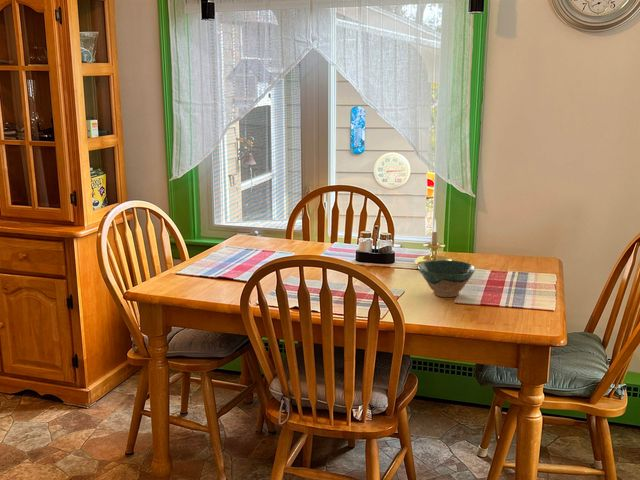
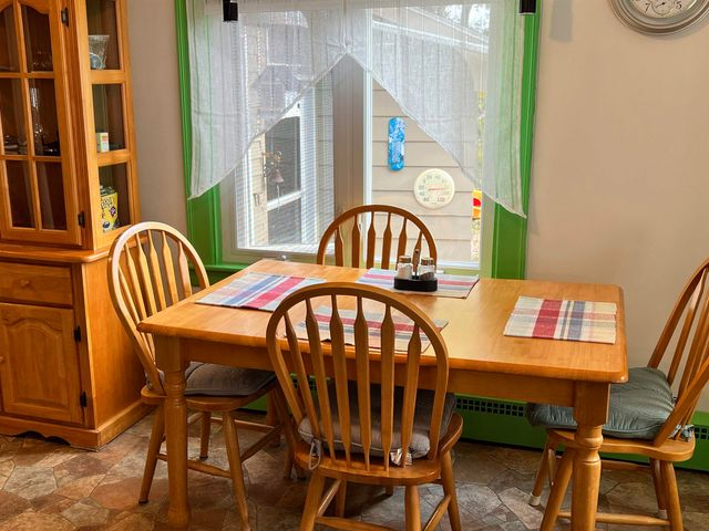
- candle holder (434, 243)
- bowl (445, 280)
